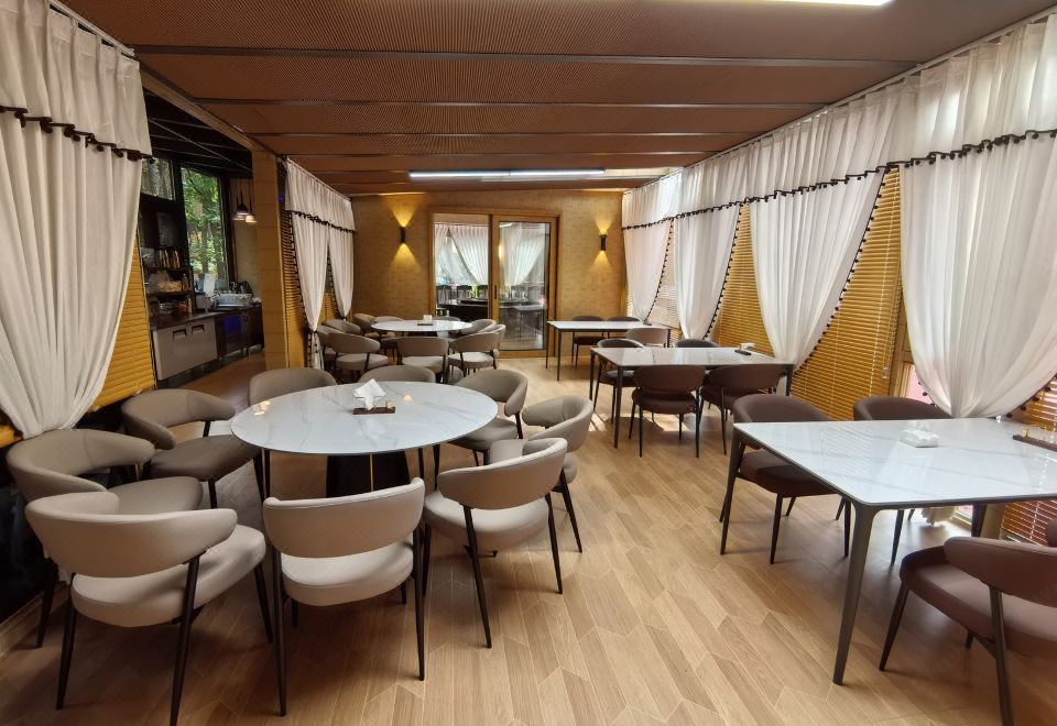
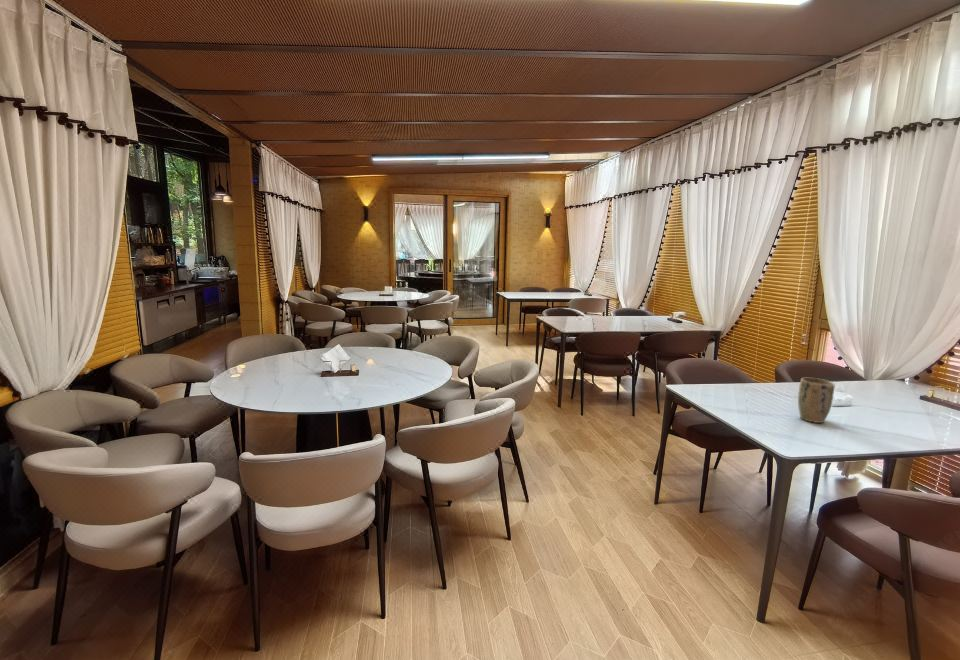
+ plant pot (814, 400)
